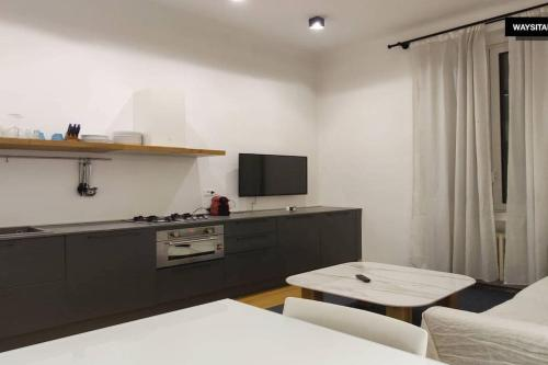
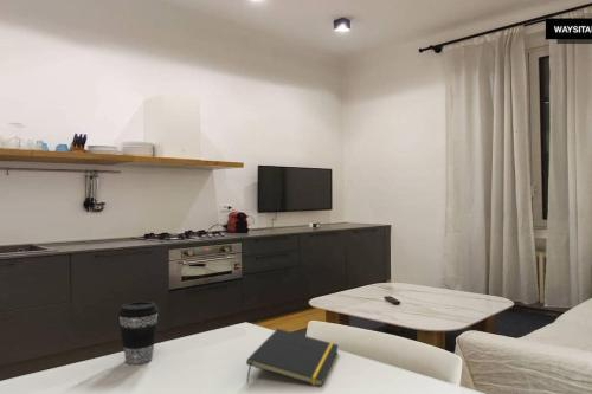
+ coffee cup (139, 331)
+ notepad (296, 354)
